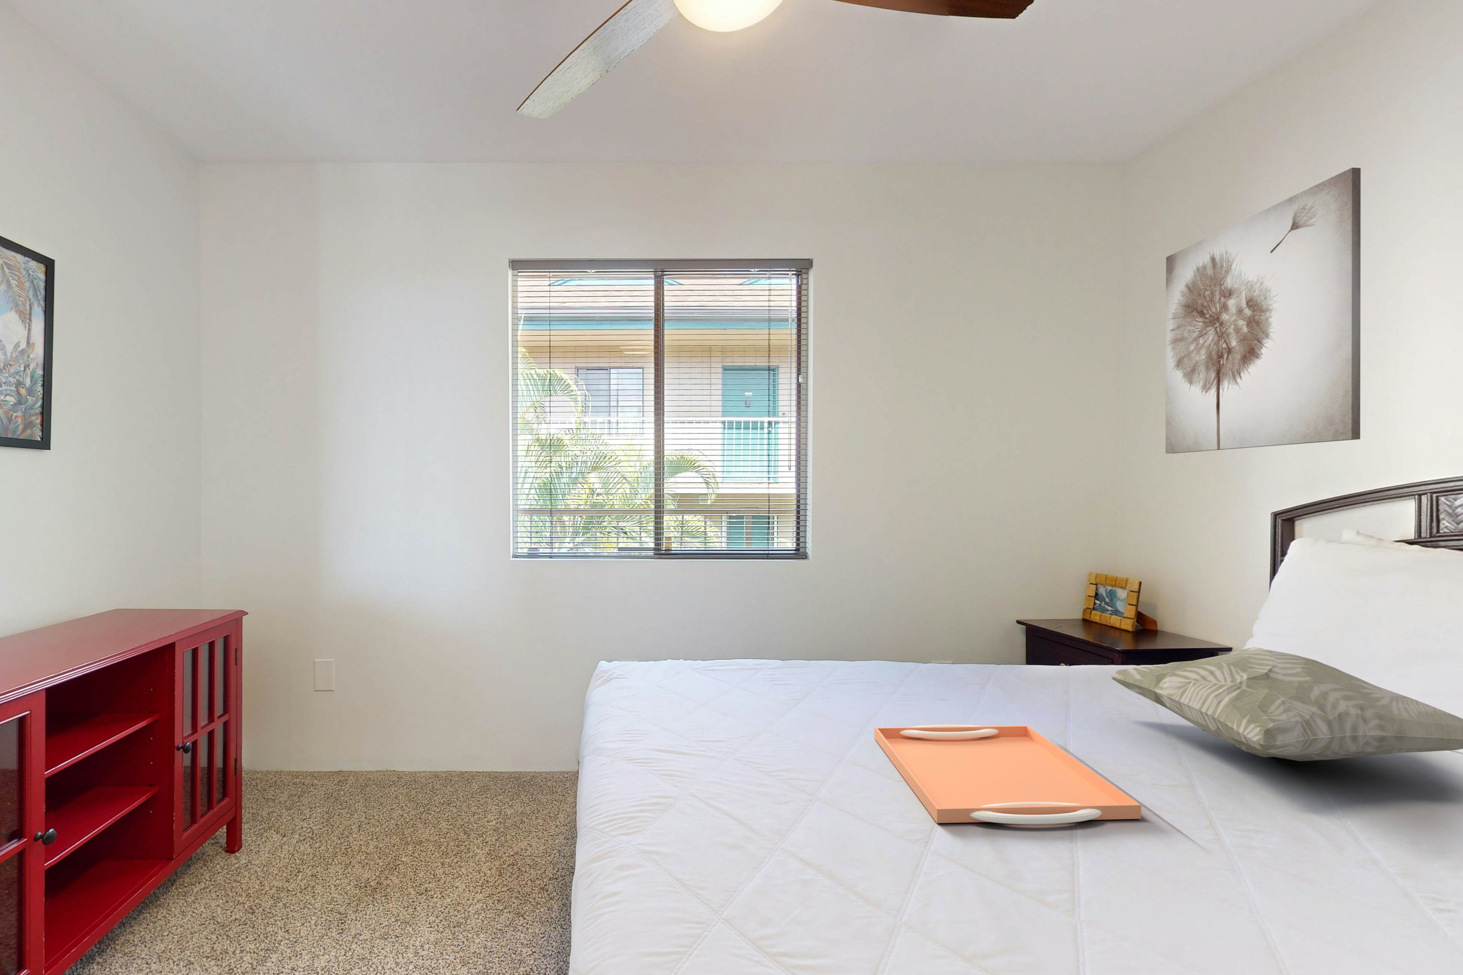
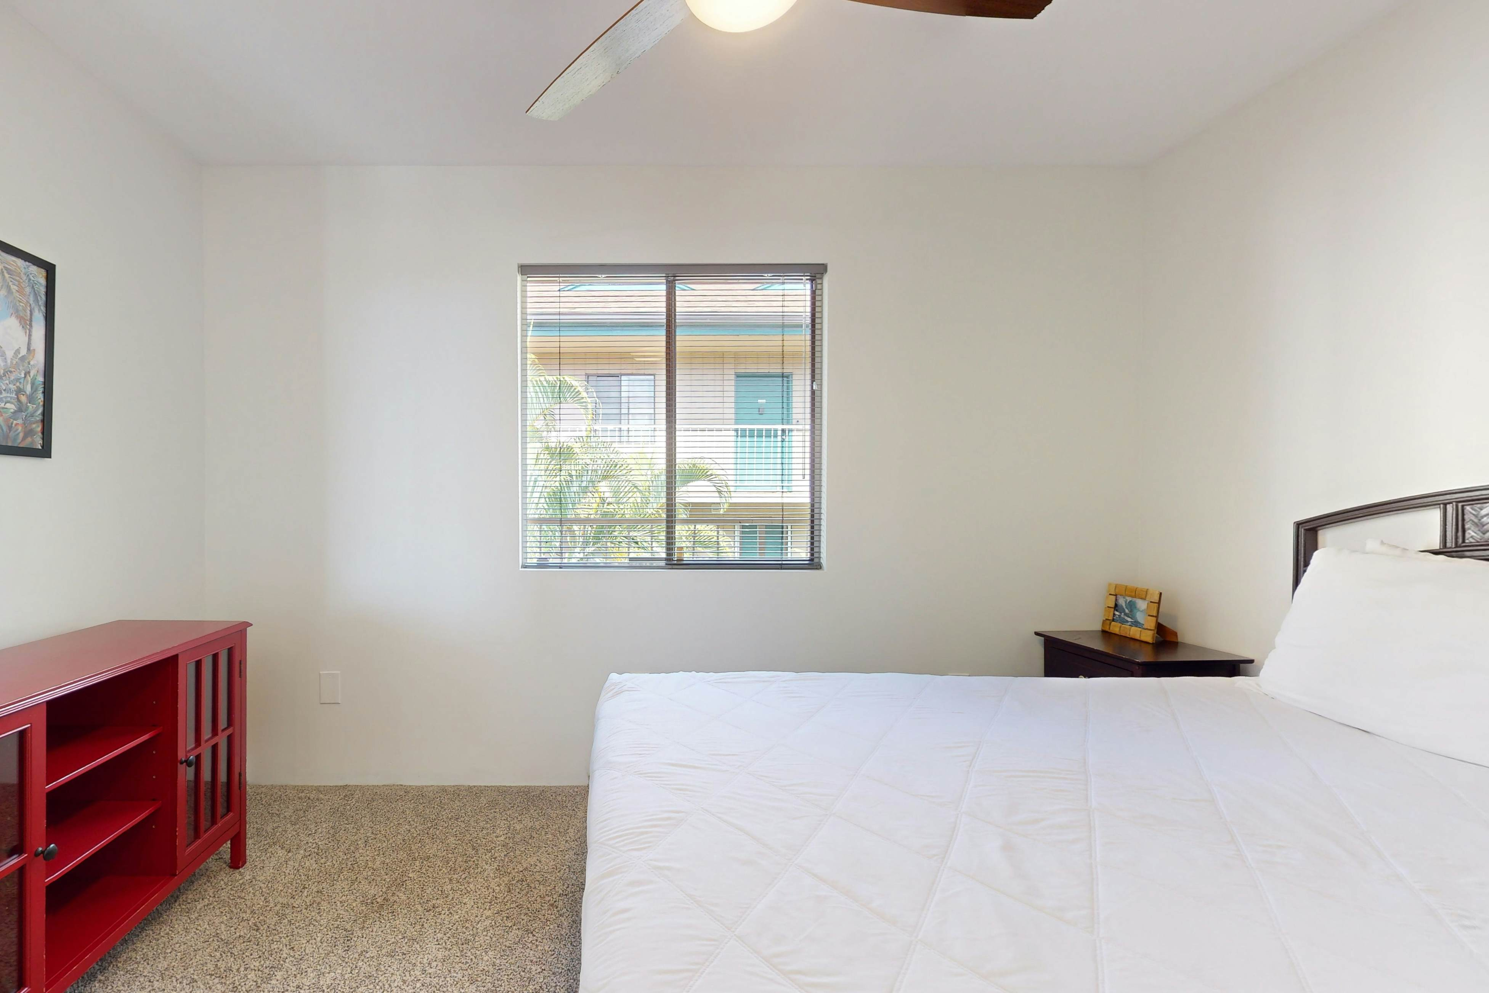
- wall art (1247, 333)
- serving tray (988, 766)
- decorative pillow (1279, 703)
